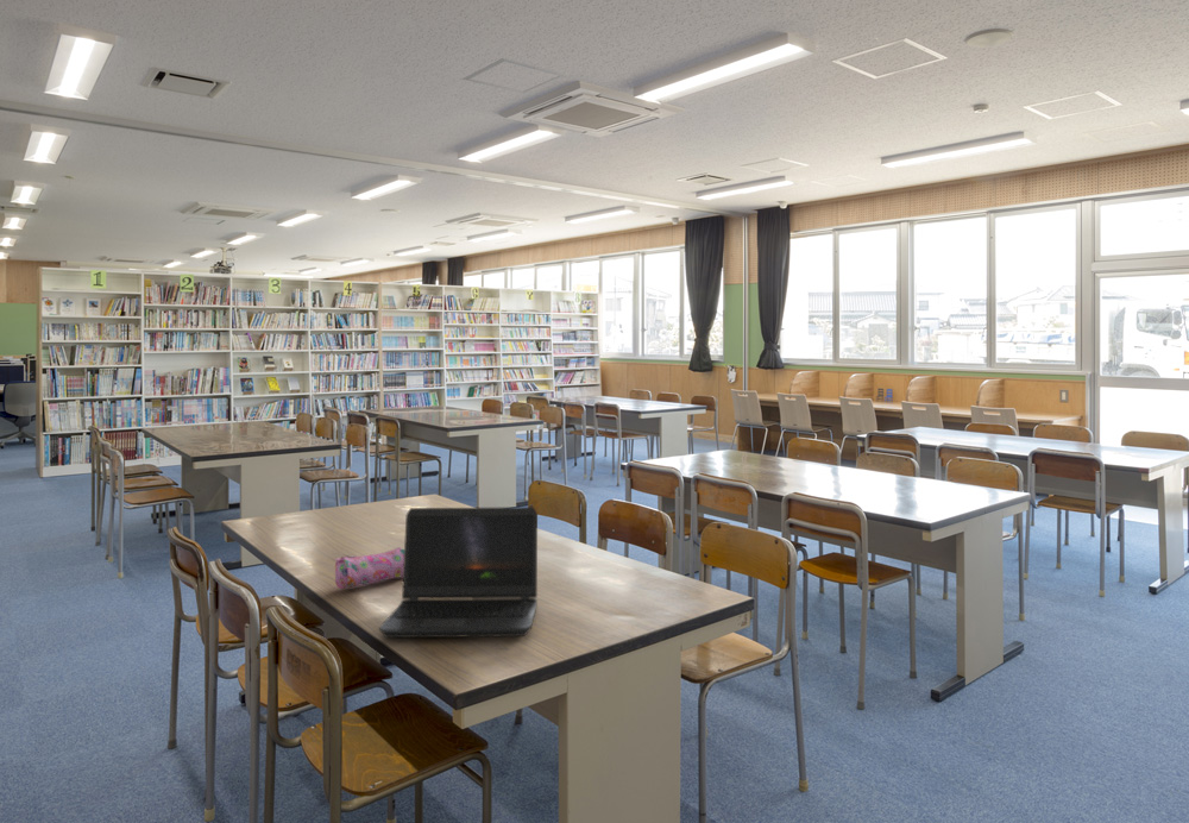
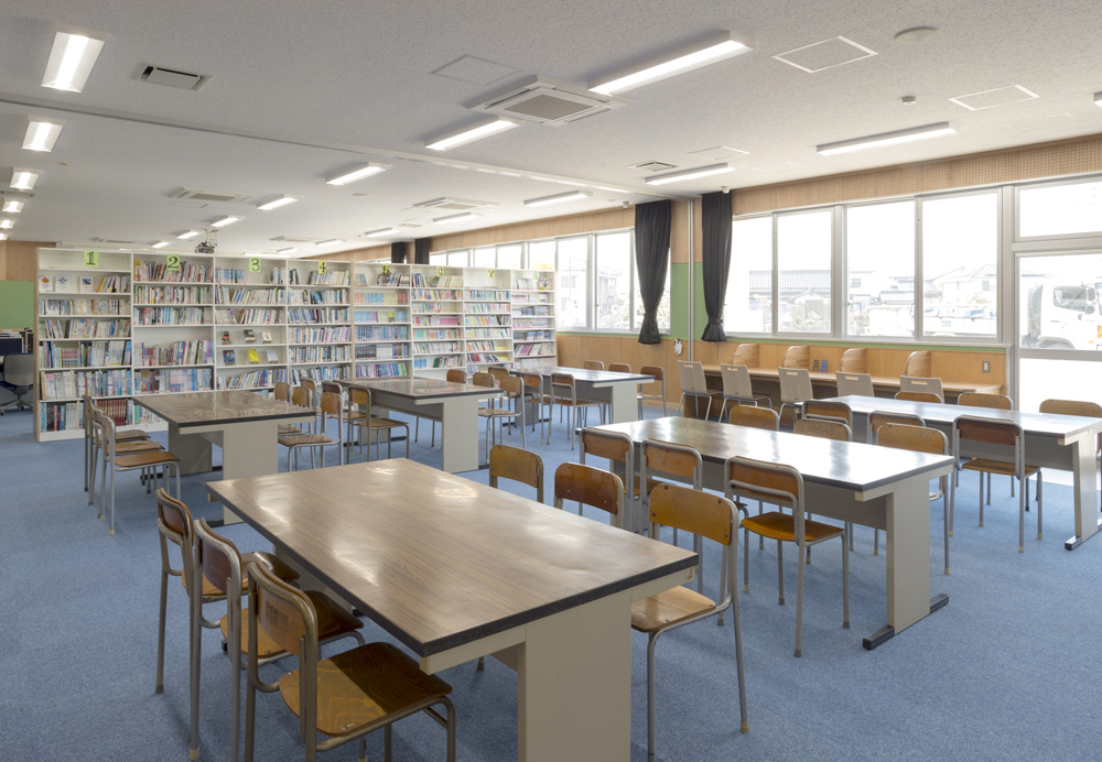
- laptop computer (464, 567)
- pencil case (372, 567)
